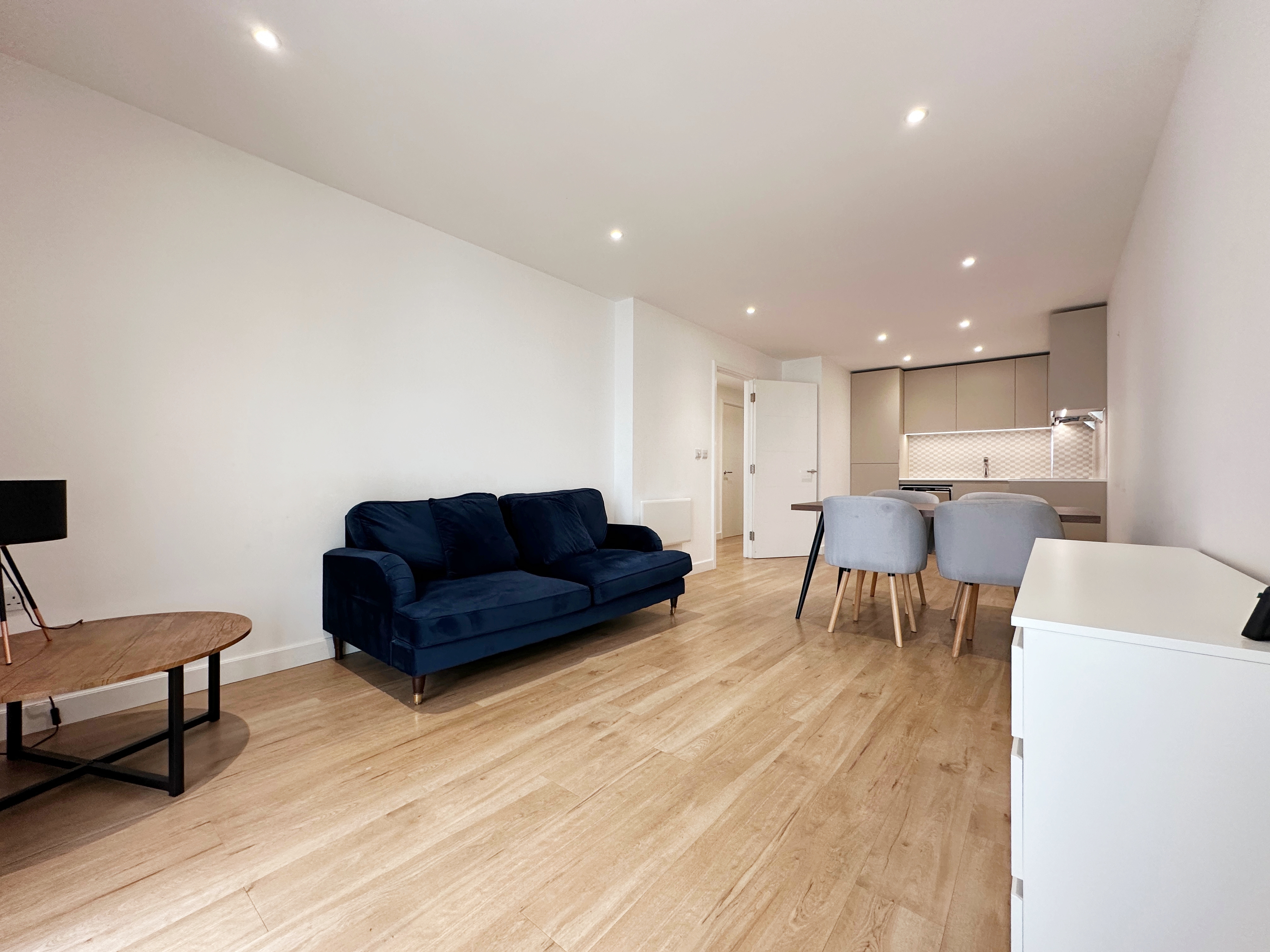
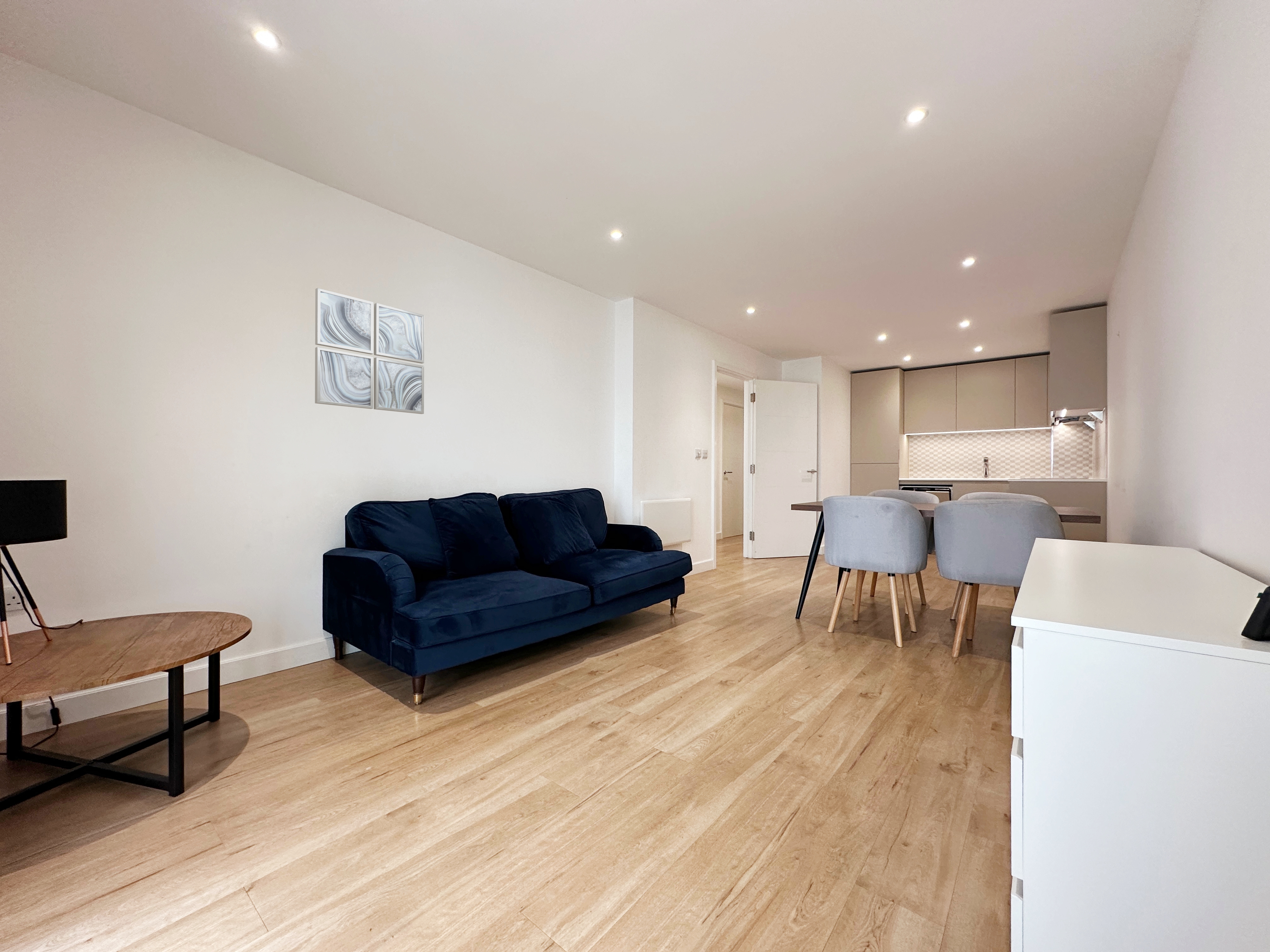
+ wall art (374, 355)
